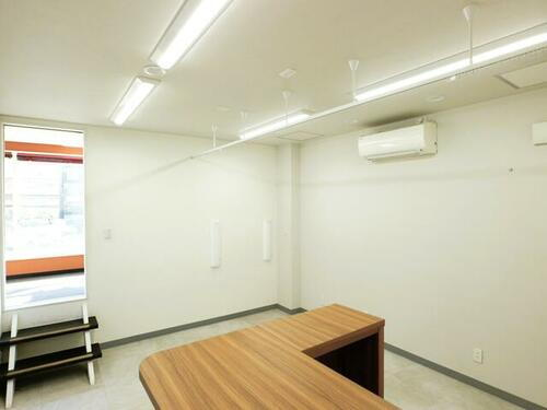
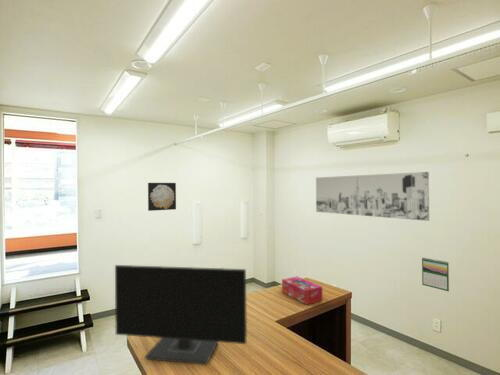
+ monitor (183, 307)
+ tissue box (301, 289)
+ wall art (162, 196)
+ wall art (362, 195)
+ calendar (435, 273)
